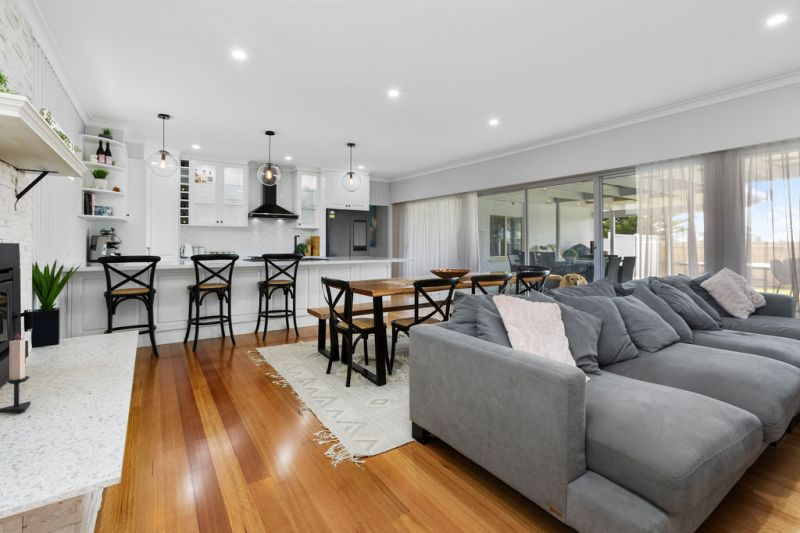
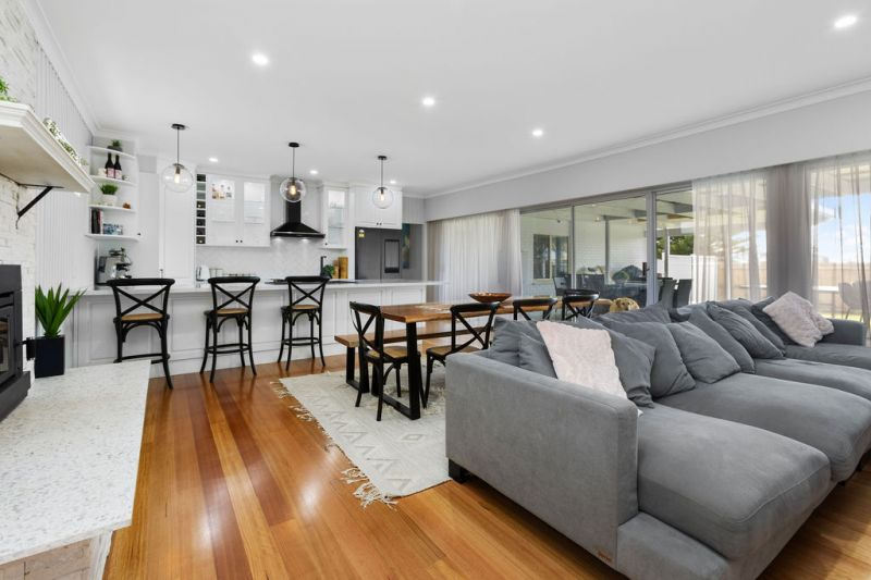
- candle holder (20, 371)
